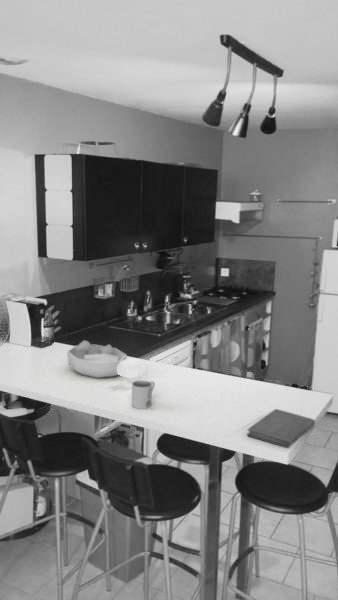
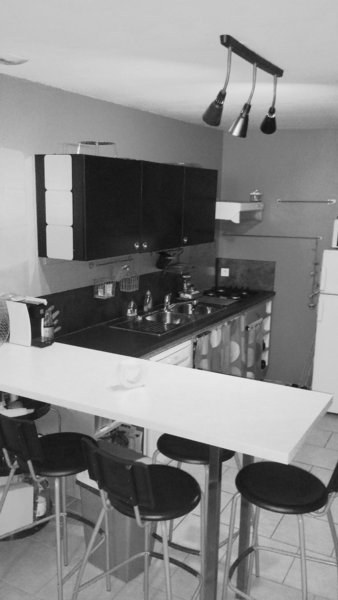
- mug (144, 393)
- notebook (281, 427)
- fruit bowl (96, 358)
